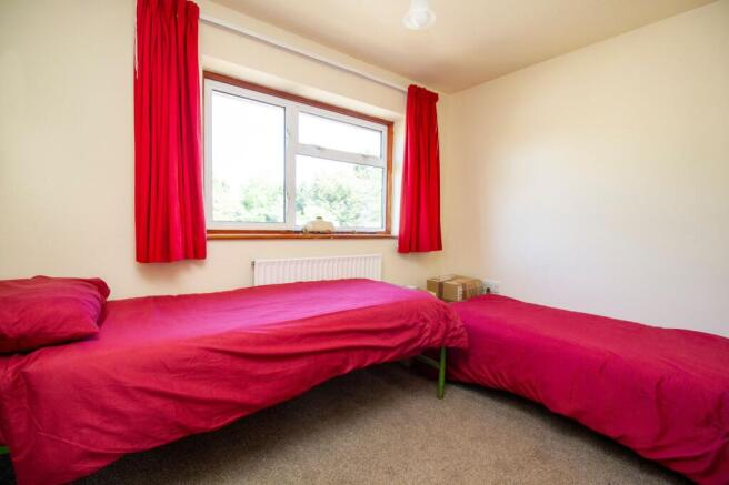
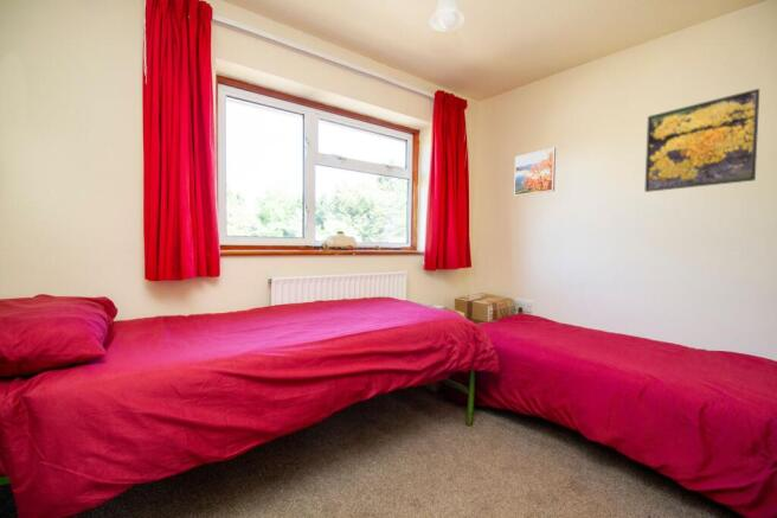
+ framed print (533, 173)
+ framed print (696, 145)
